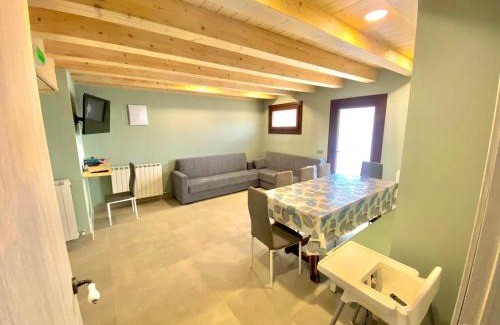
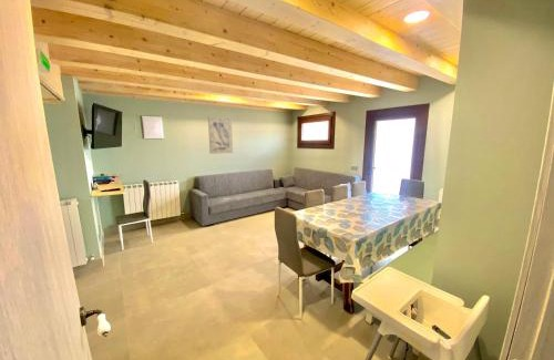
+ wall art (220, 135)
